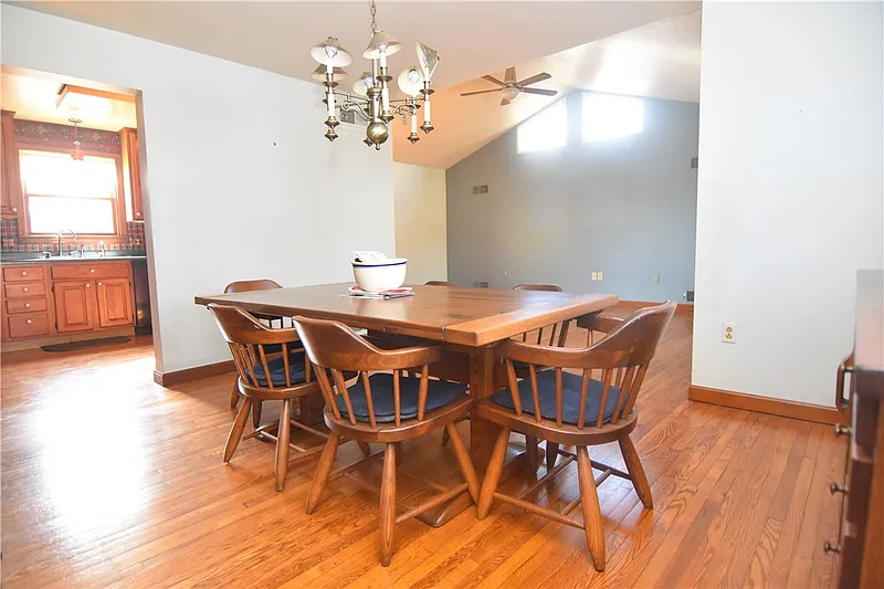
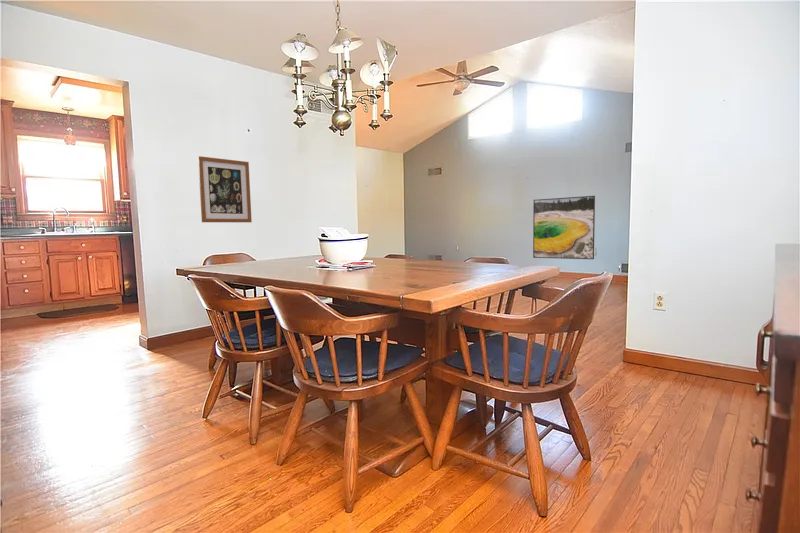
+ wall art (226, 191)
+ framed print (562, 228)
